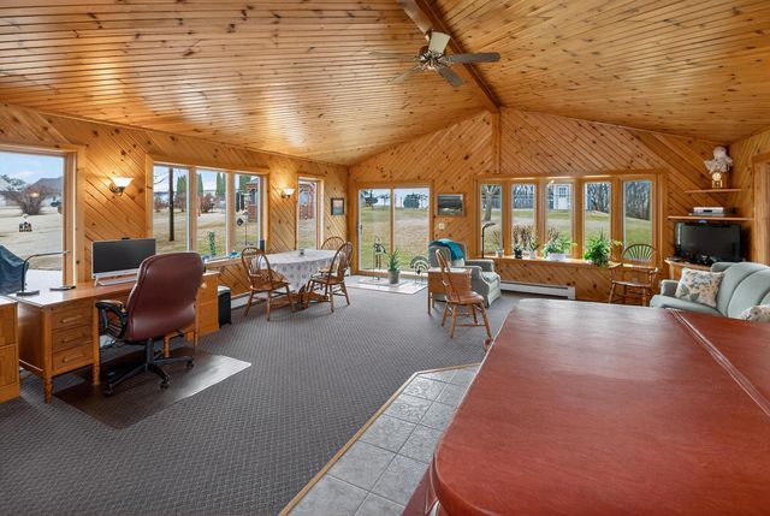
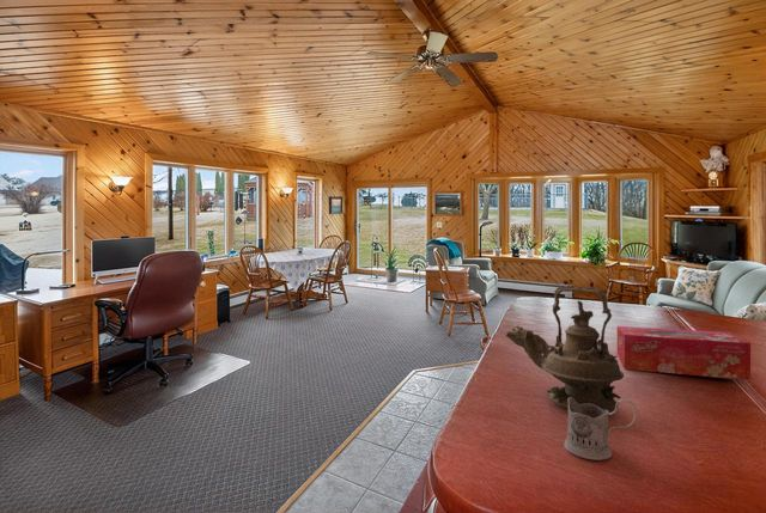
+ tea glass holder (598, 422)
+ tissue box (676, 350)
+ teapot (558, 341)
